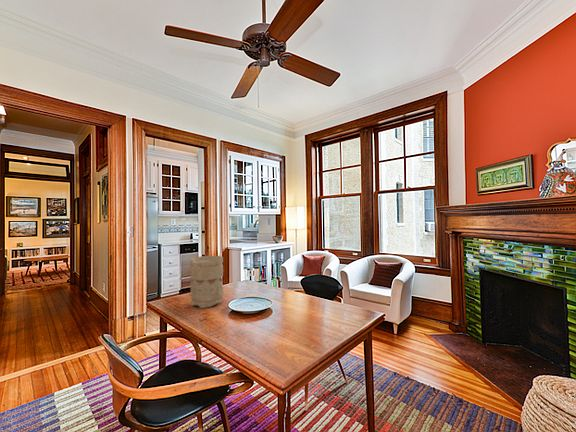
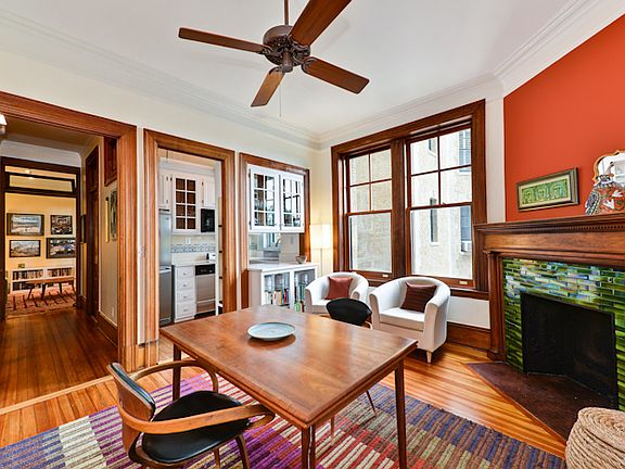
- vase (207, 280)
